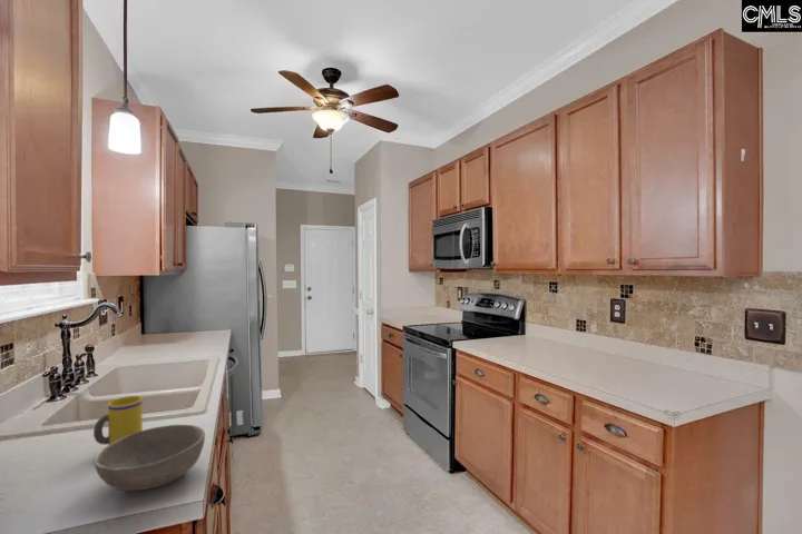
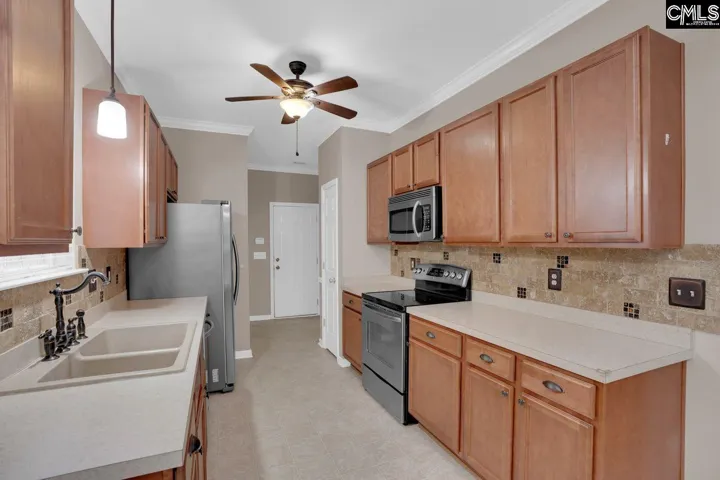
- bowl (153, 461)
- mug (118, 425)
